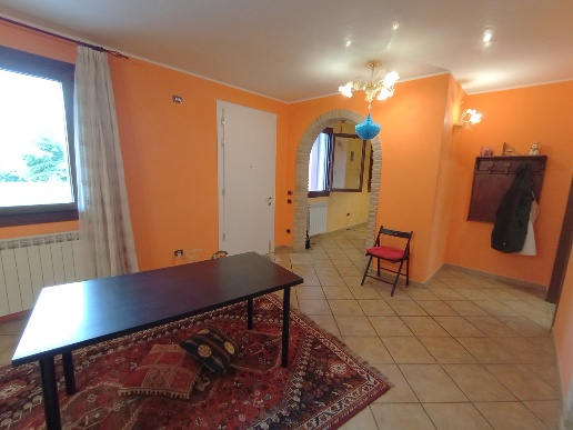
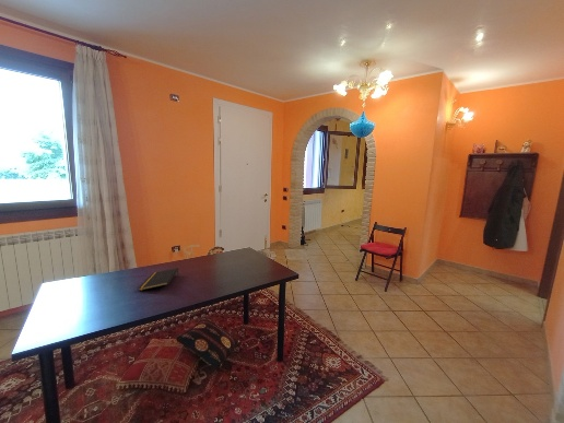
+ notepad (160, 278)
